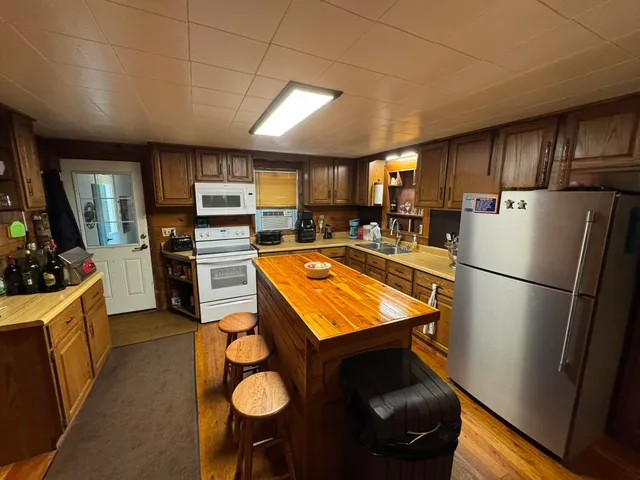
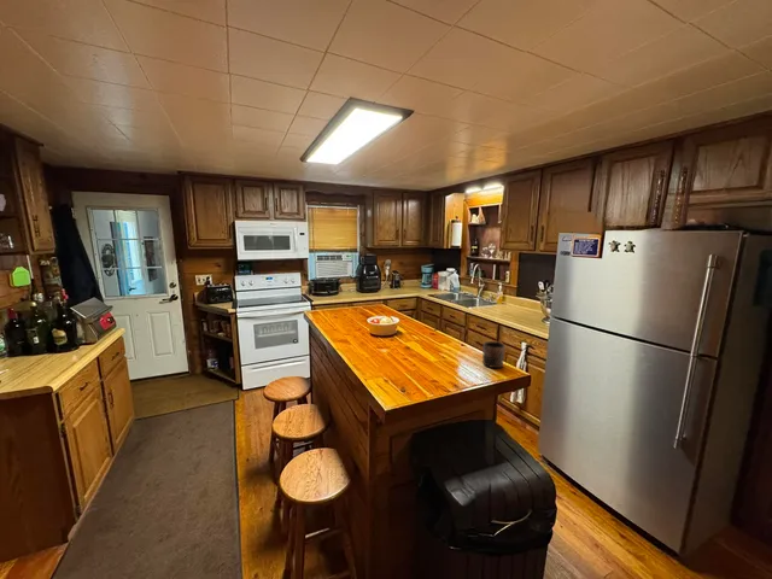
+ mug (490, 352)
